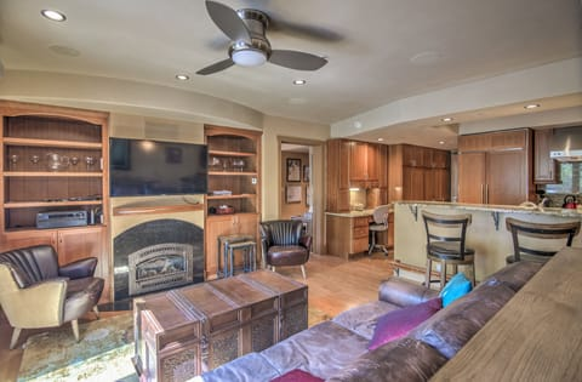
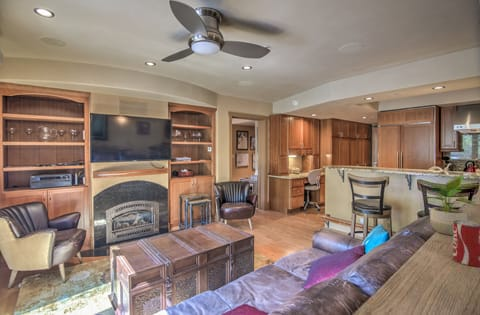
+ potted plant (447, 202)
+ beverage can (467, 242)
